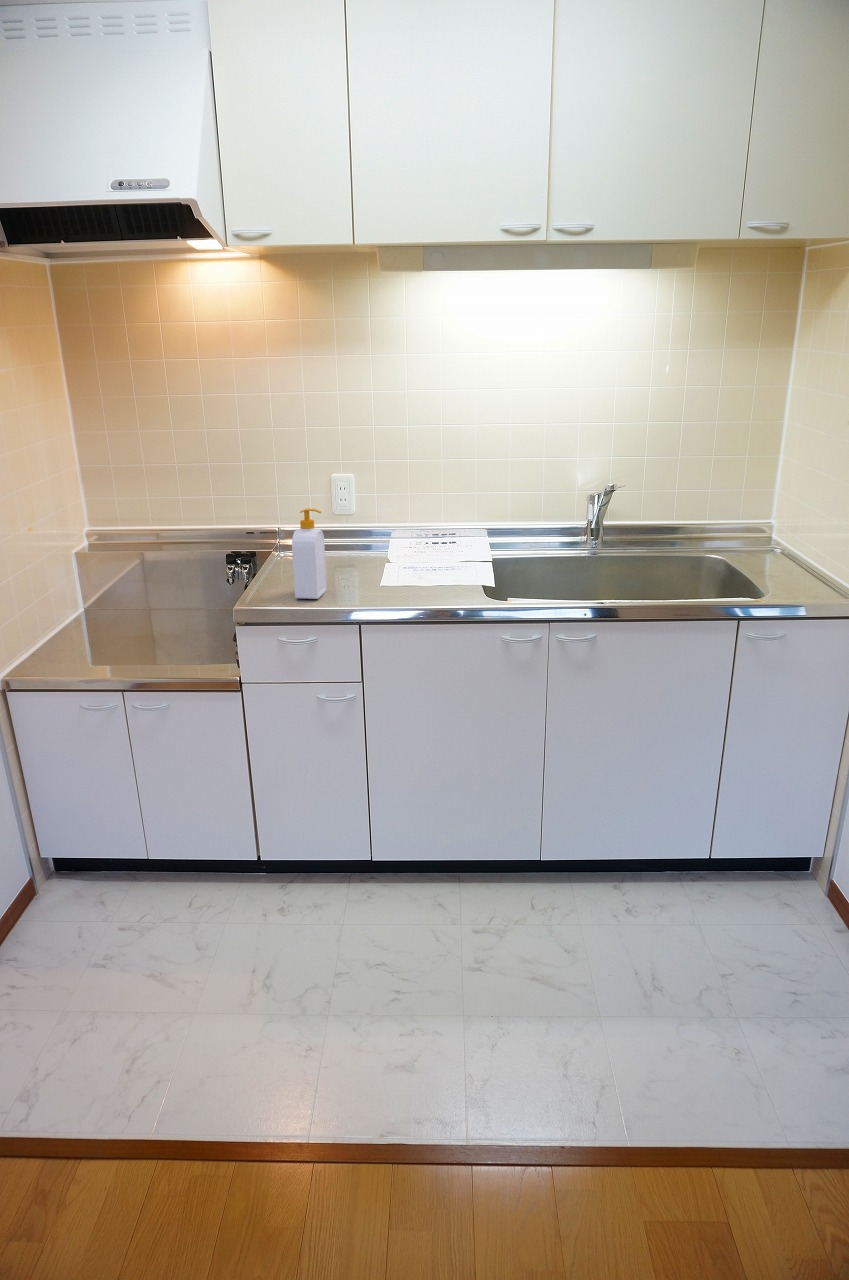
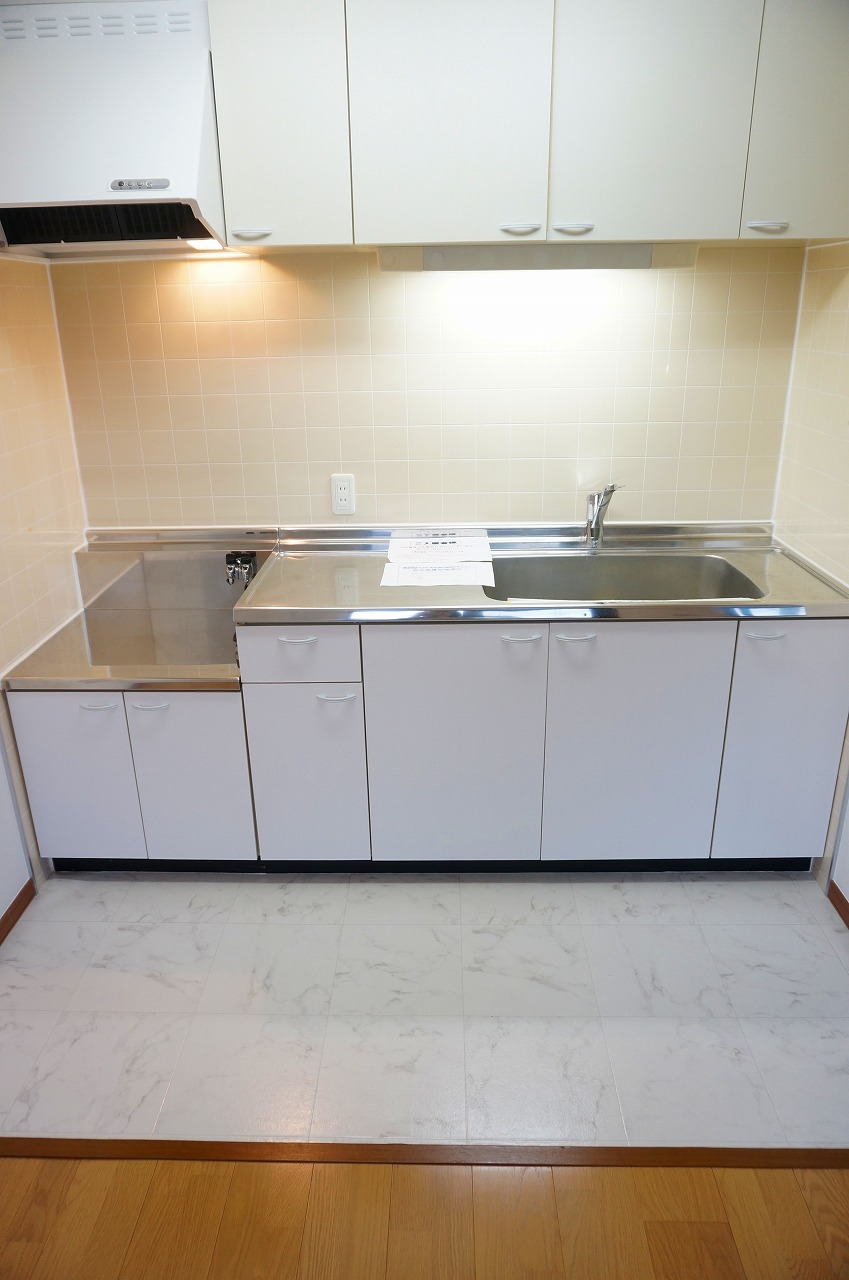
- soap bottle (310, 552)
